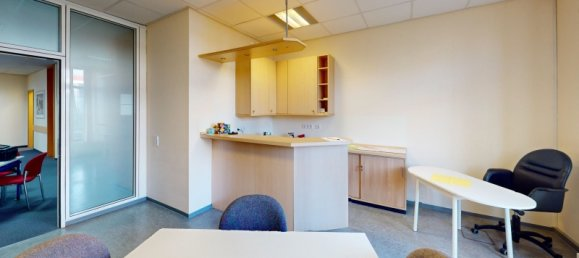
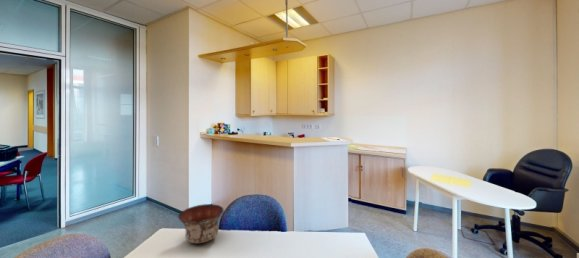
+ bowl (201, 225)
